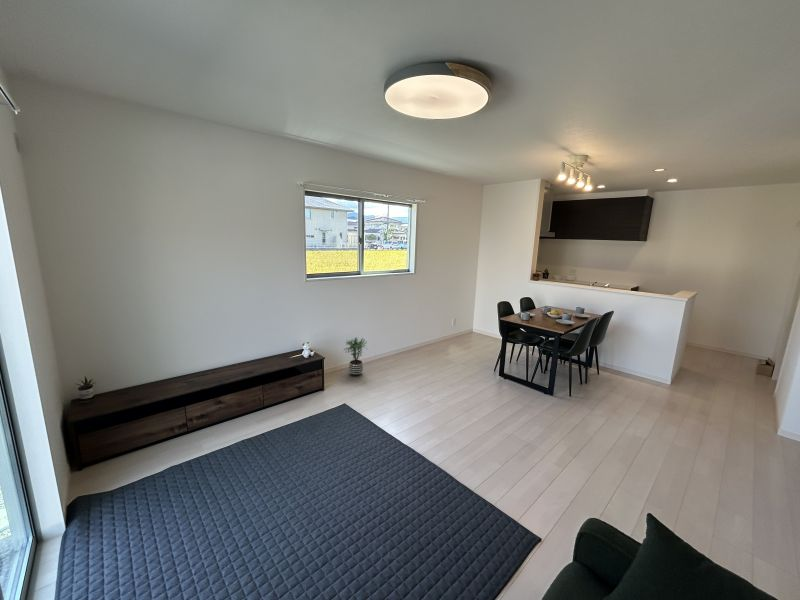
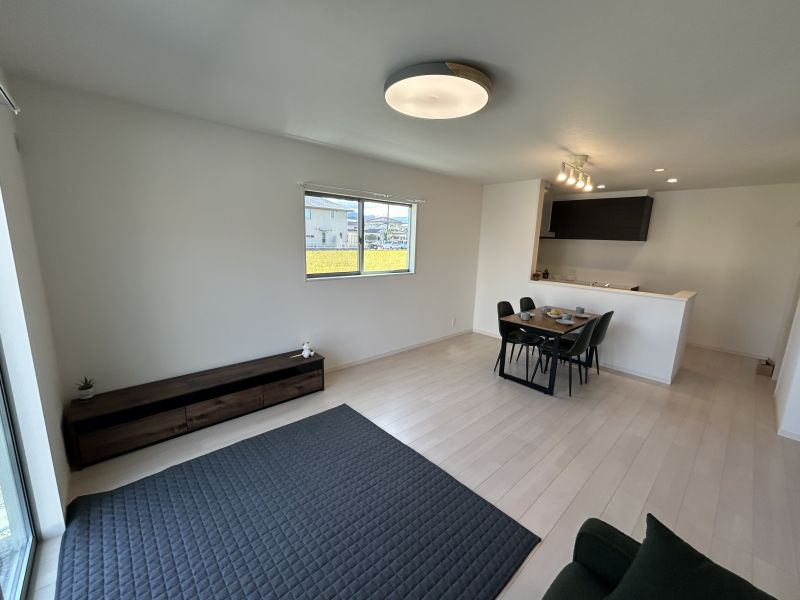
- potted plant (355, 356)
